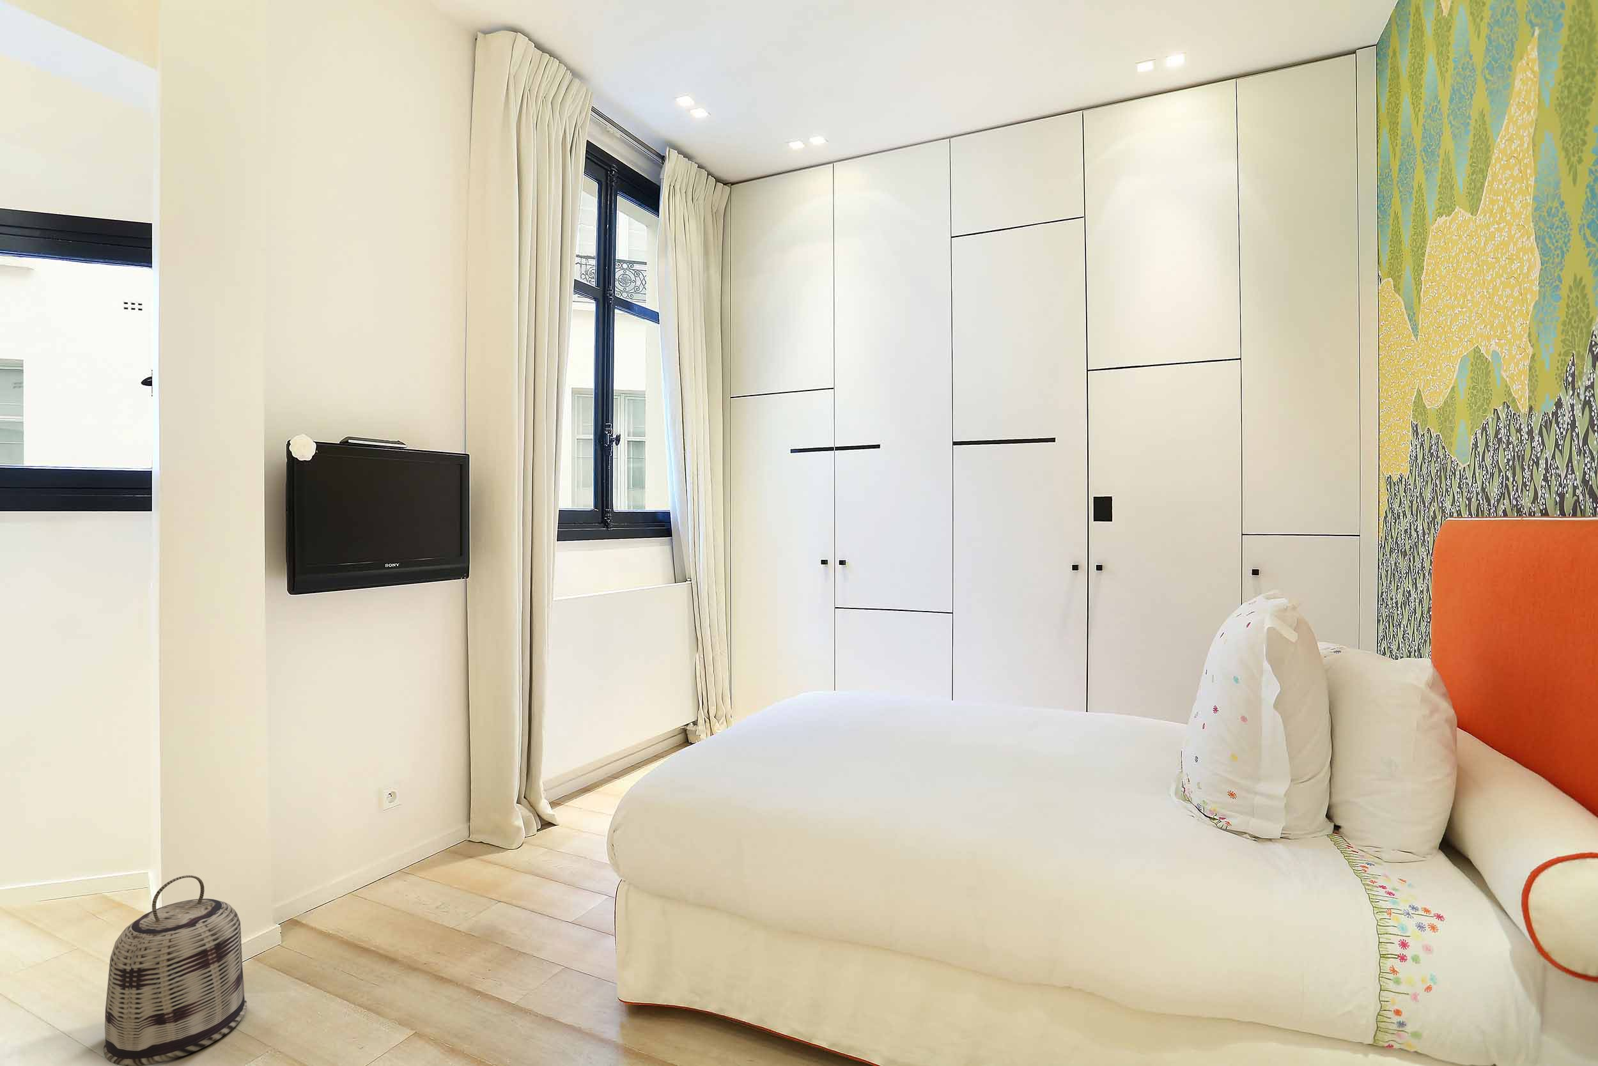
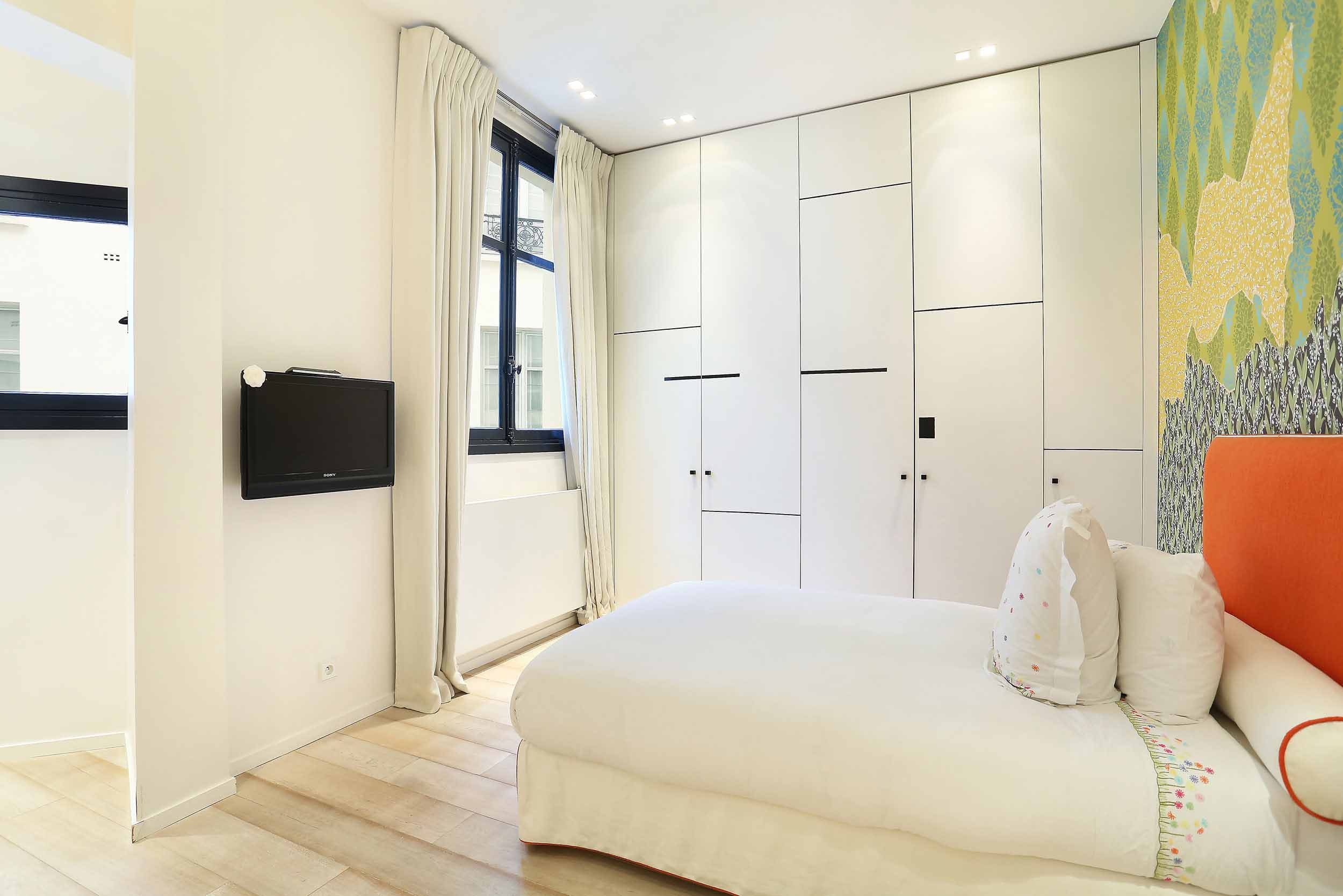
- basket (177, 953)
